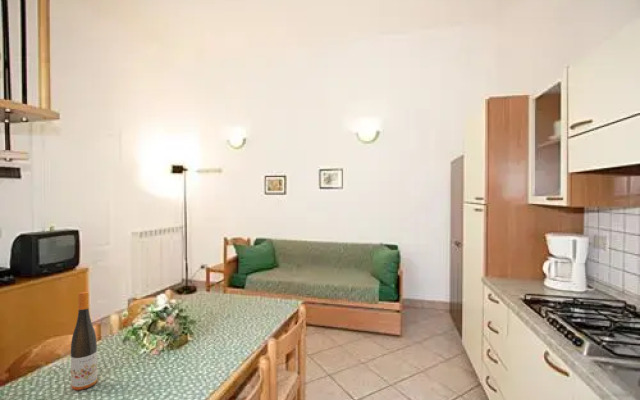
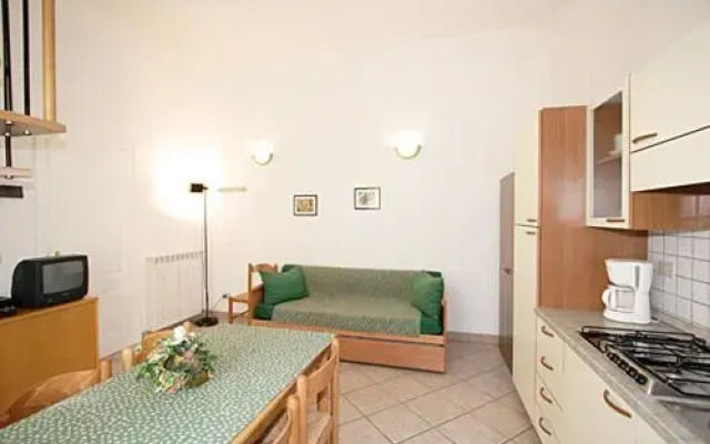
- wine bottle (83, 338)
